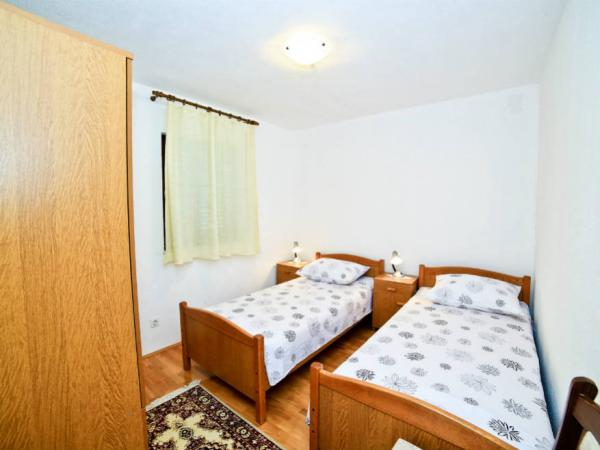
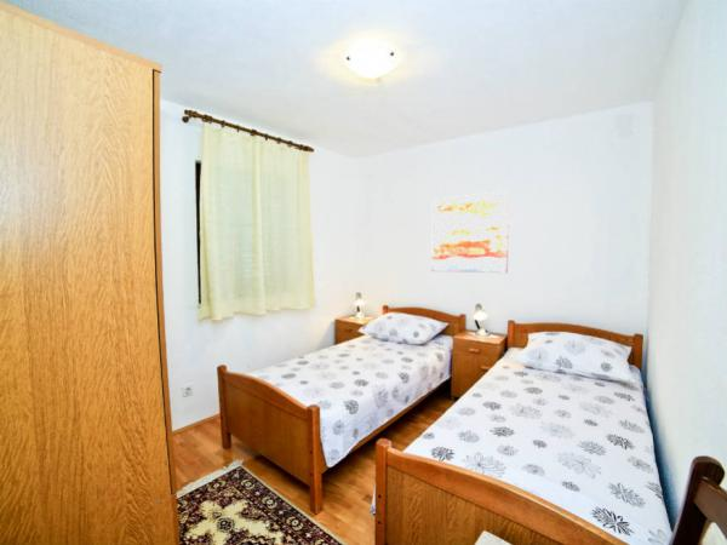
+ wall art (466, 234)
